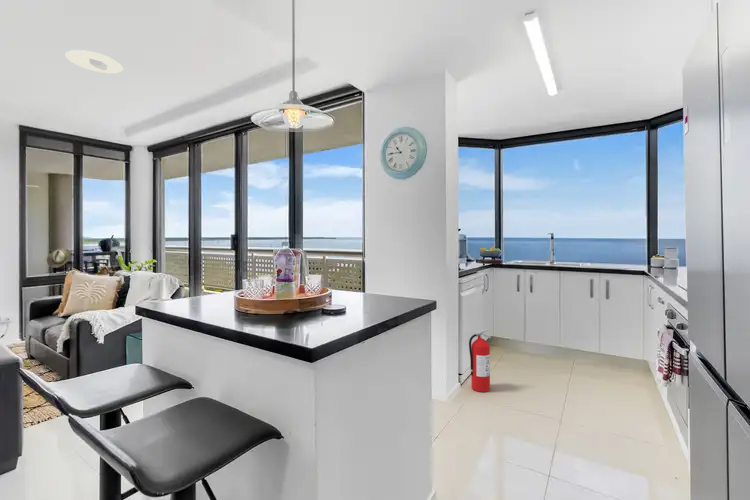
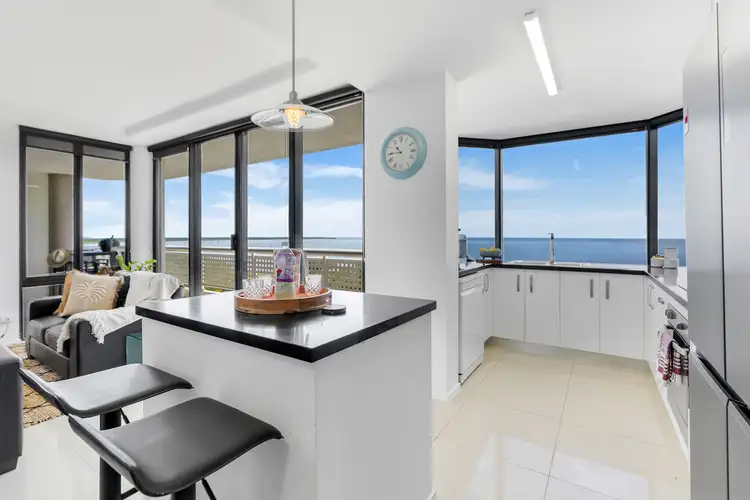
- fire extinguisher (480, 358)
- recessed light (95, 60)
